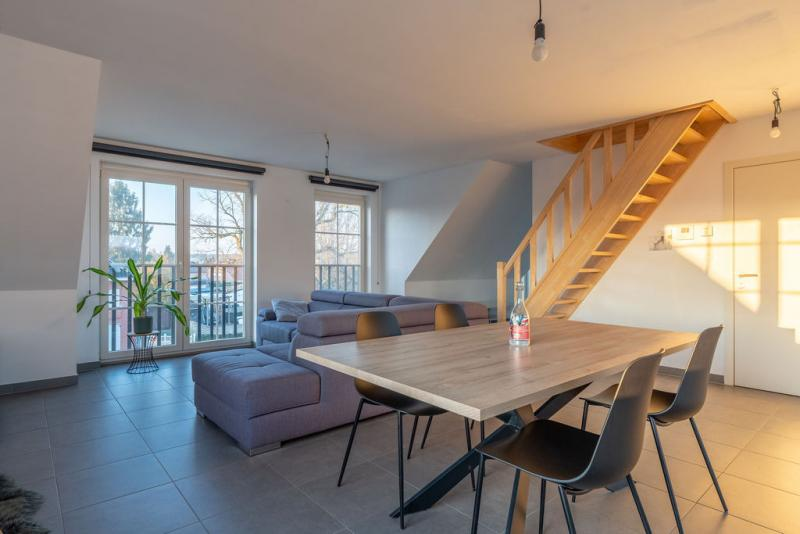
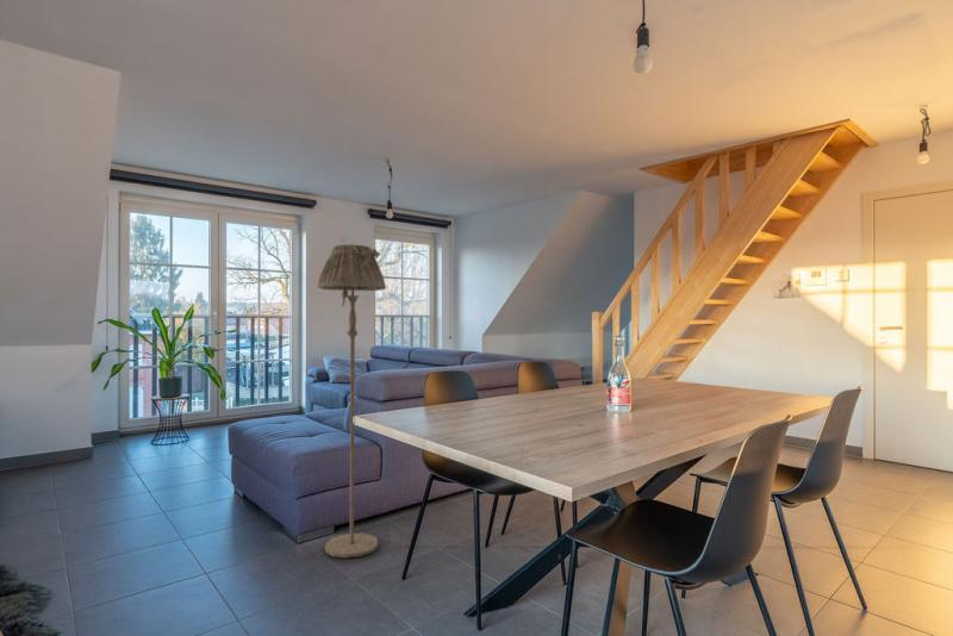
+ floor lamp (351, 395)
